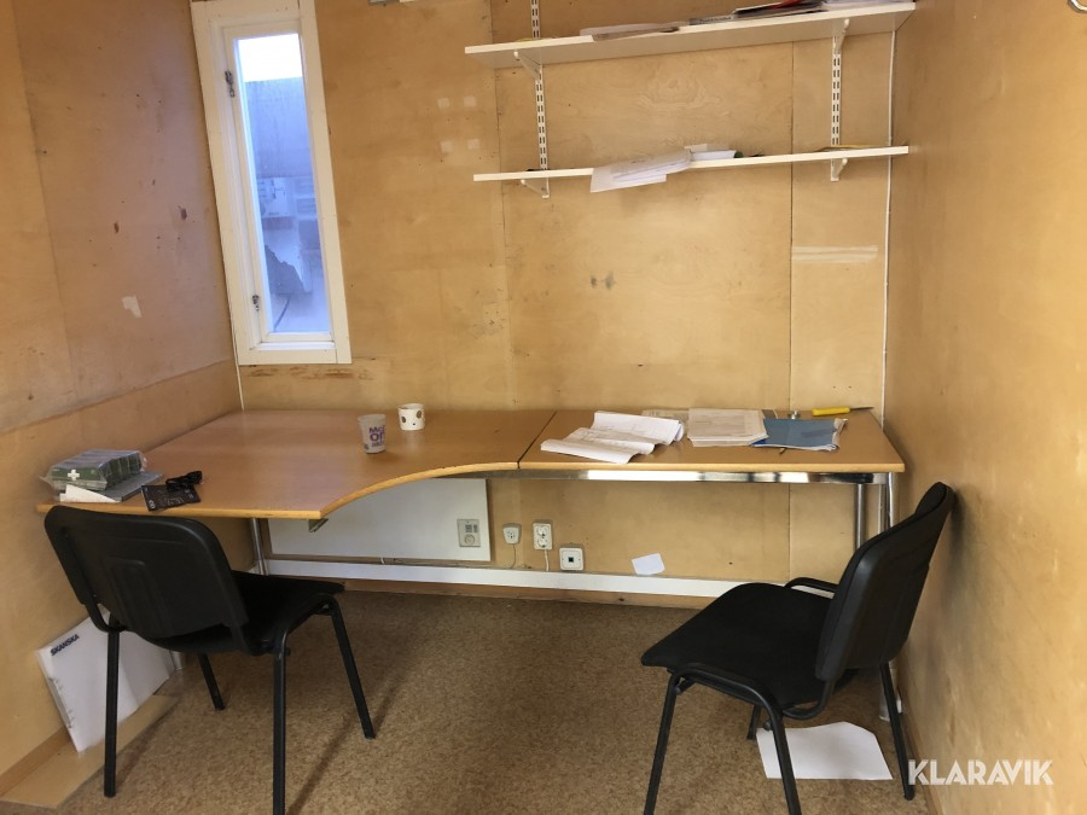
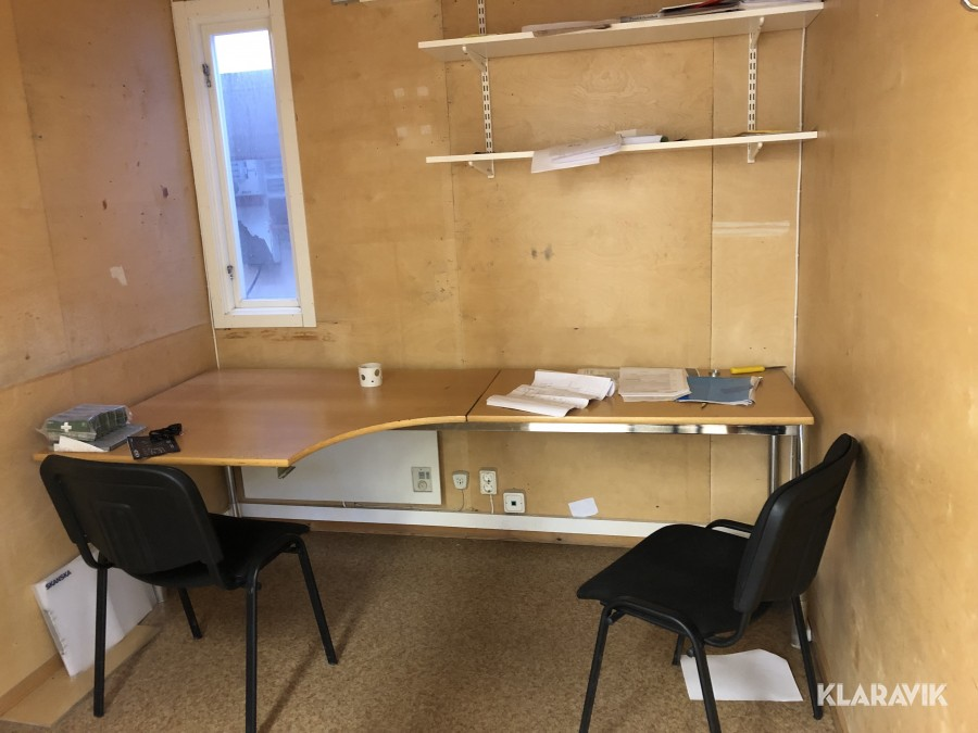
- cup (373, 433)
